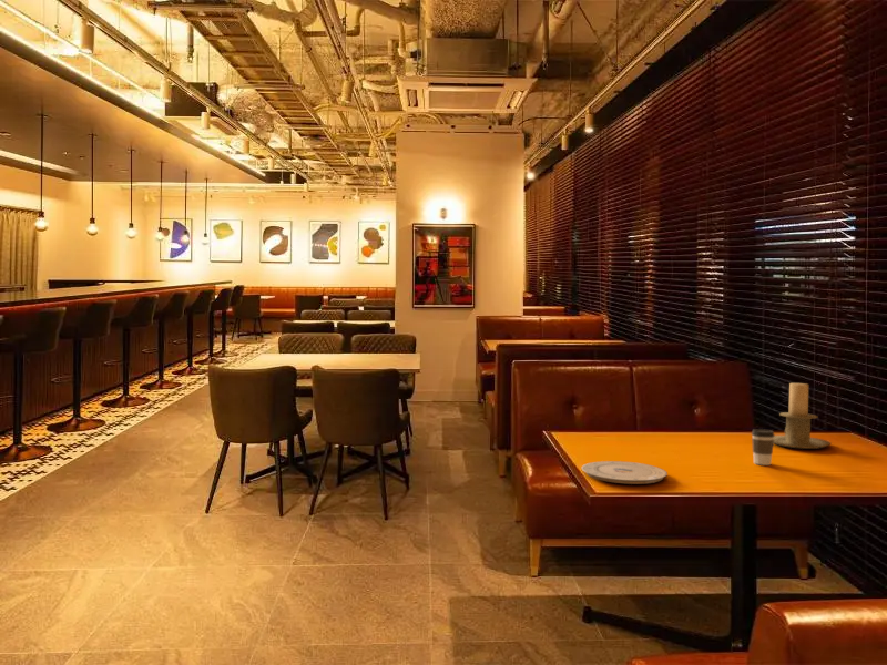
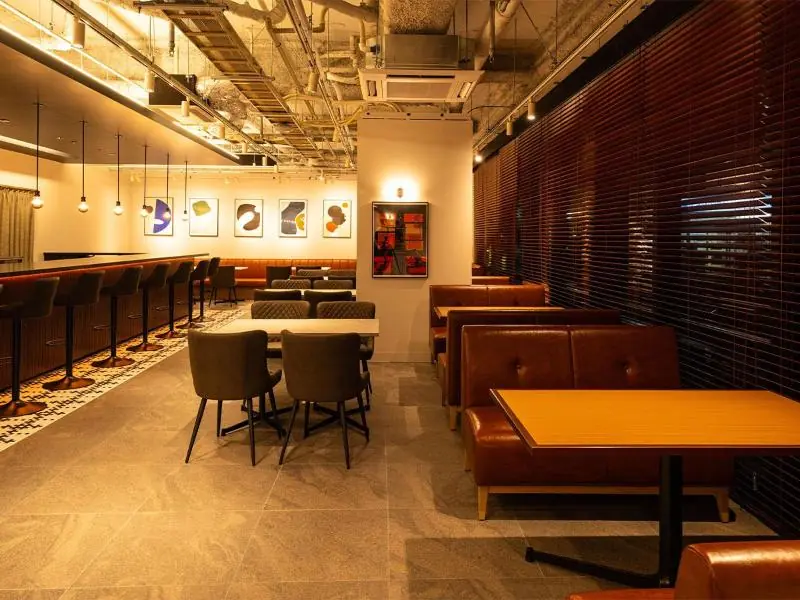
- candle holder (798, 413)
- coffee cup (762, 447)
- plate (623, 472)
